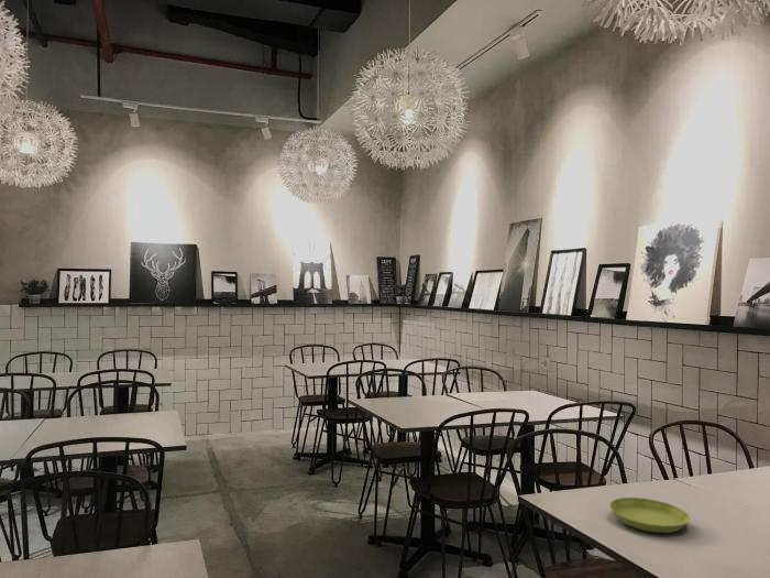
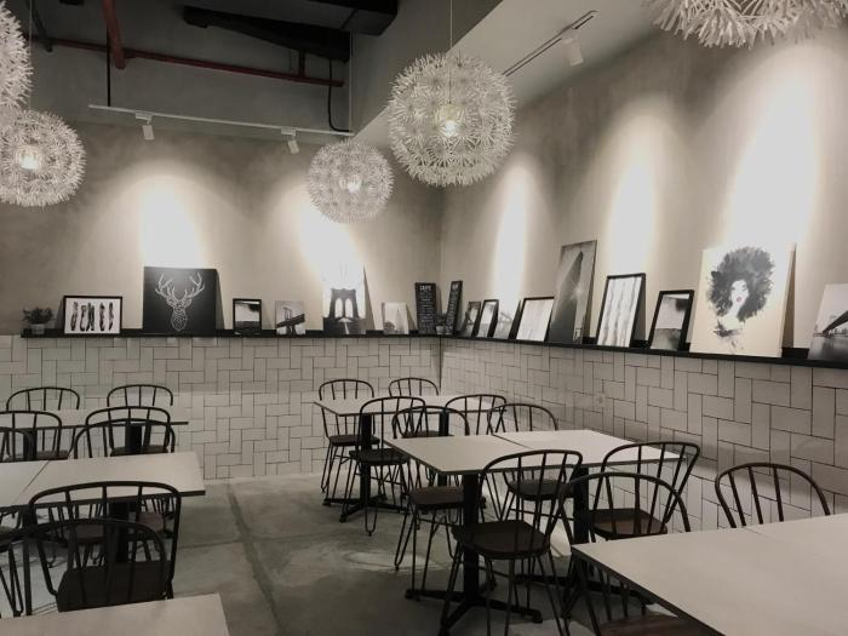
- saucer (648, 515)
